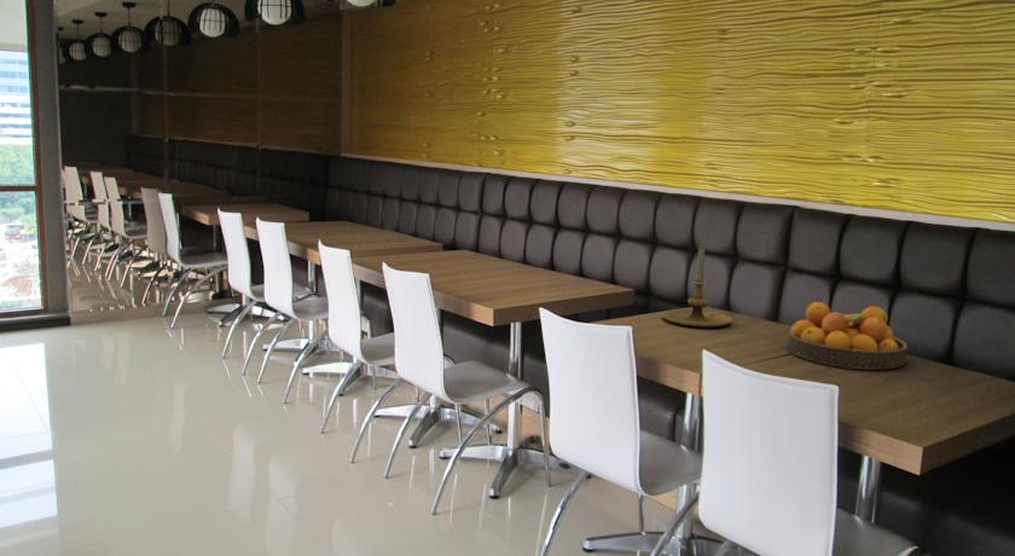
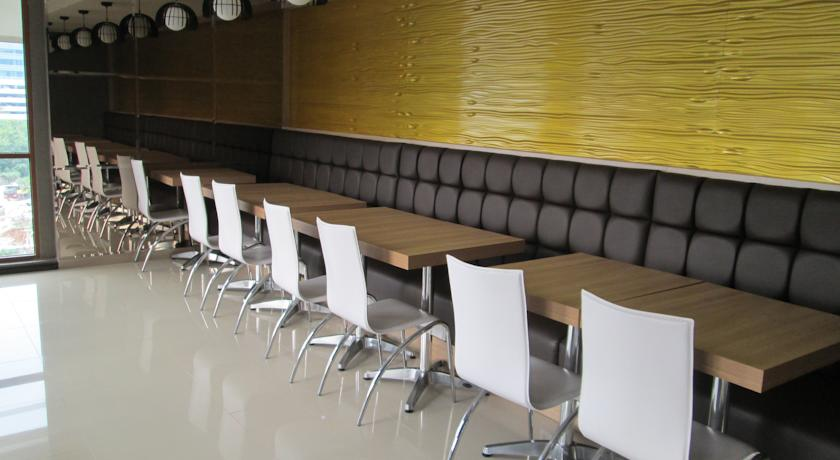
- candle holder (698, 283)
- fruit bowl (847, 330)
